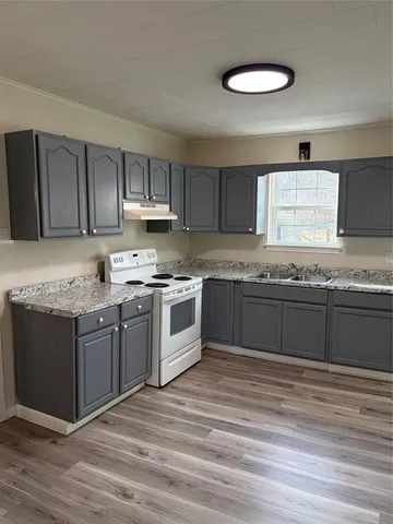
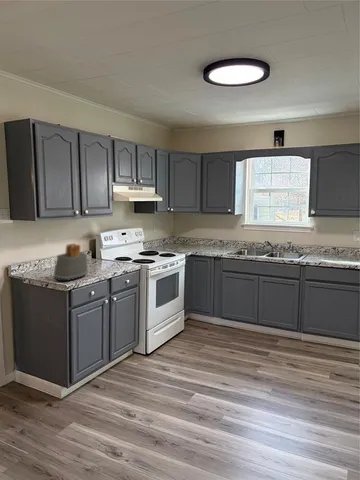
+ toaster (70, 261)
